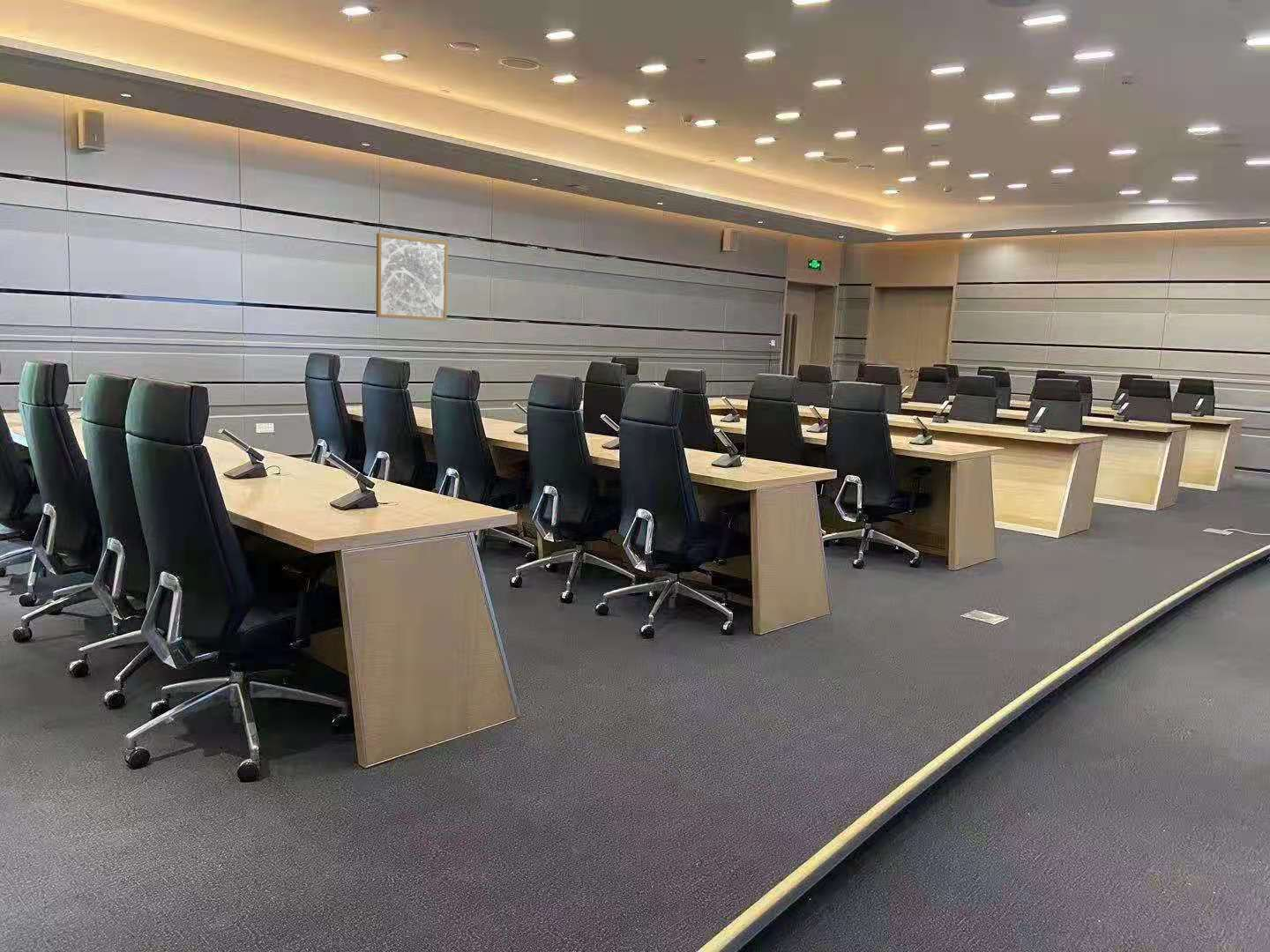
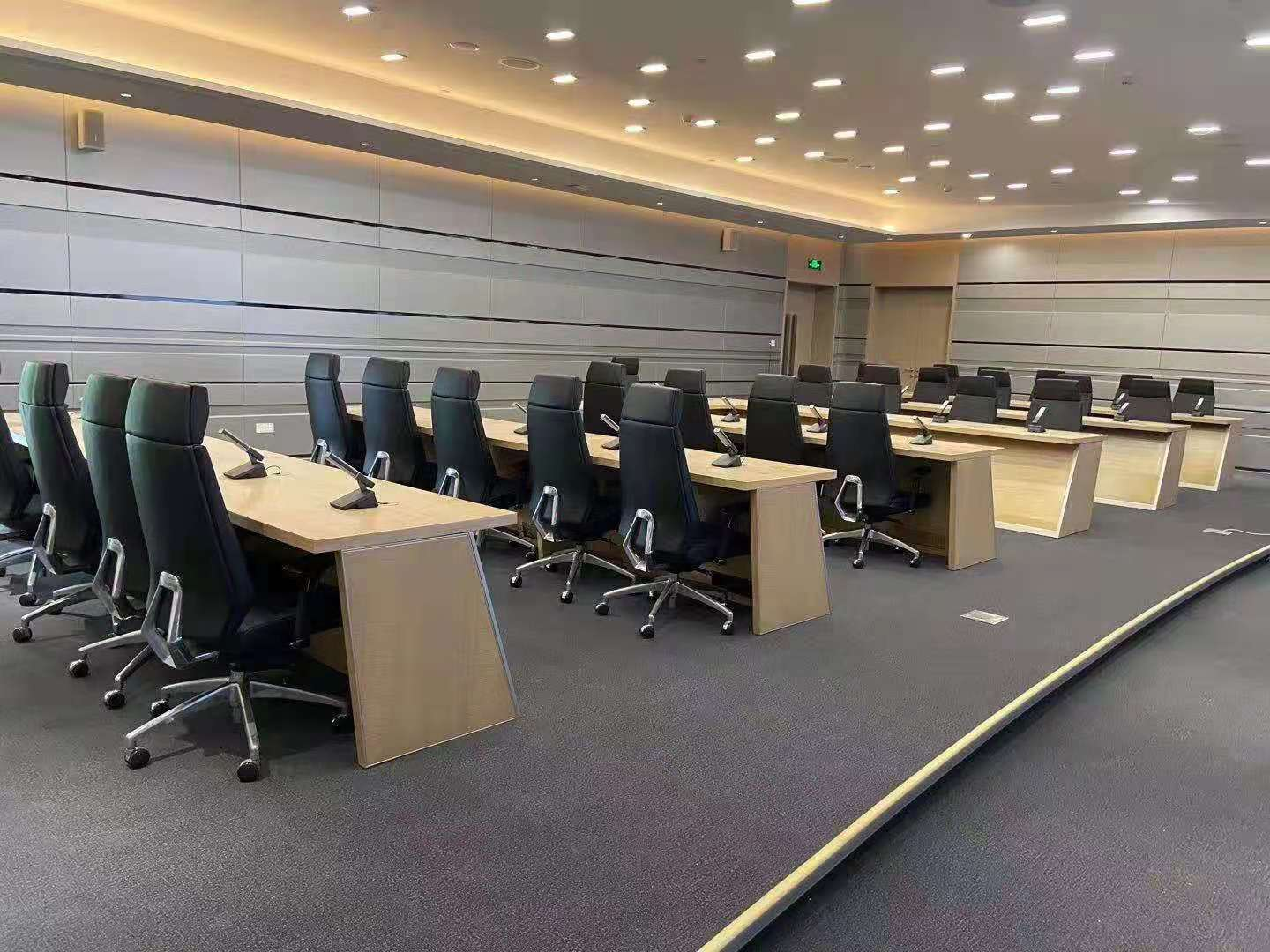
- wall art (413, 279)
